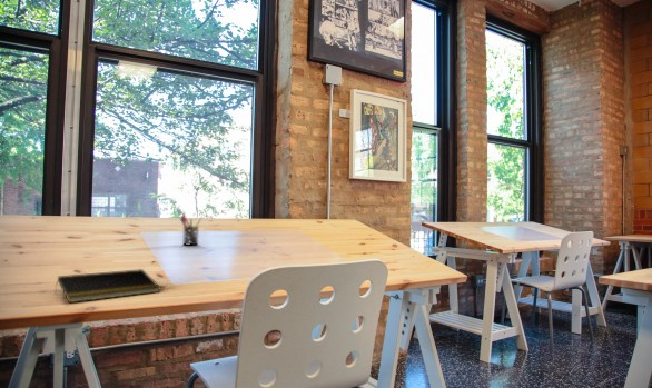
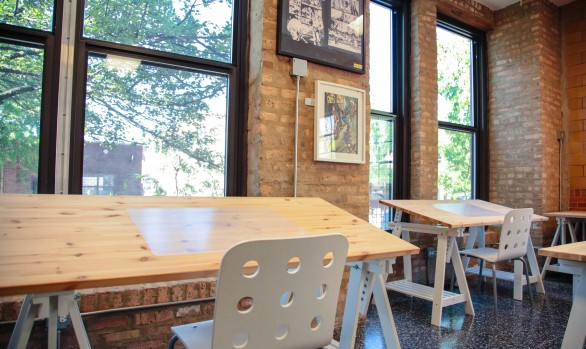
- pen holder (189, 229)
- notepad (109, 283)
